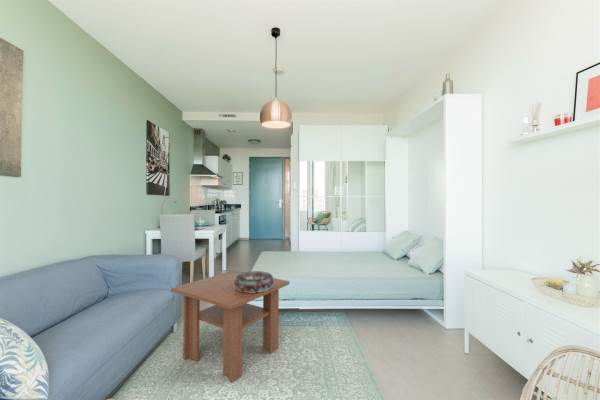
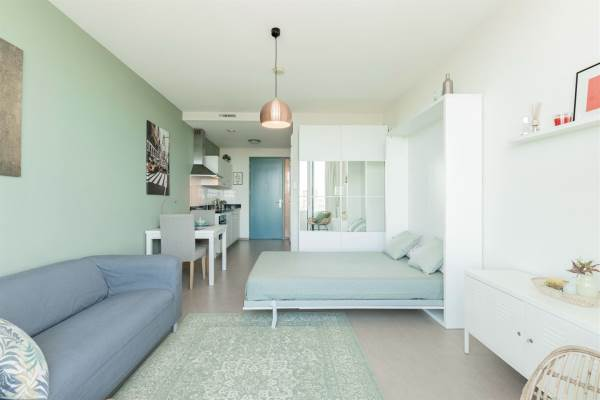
- decorative bowl (254, 281)
- coffee table (232, 318)
